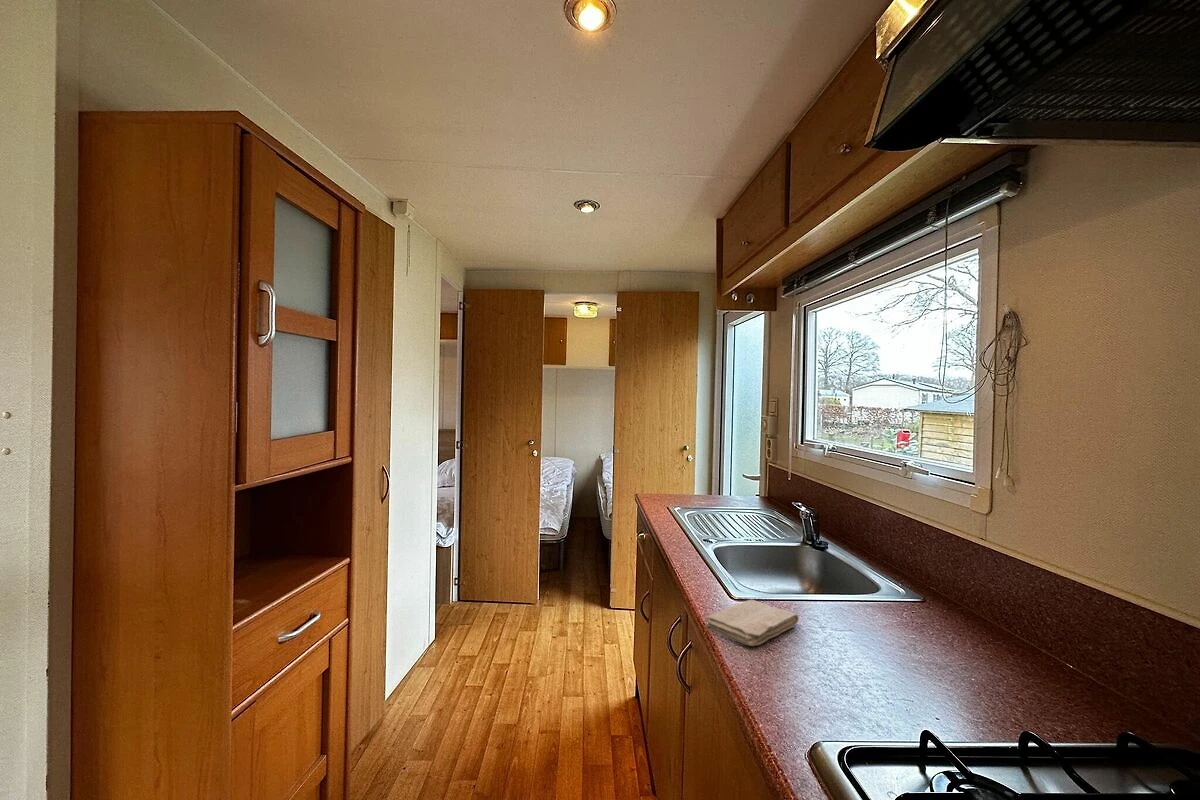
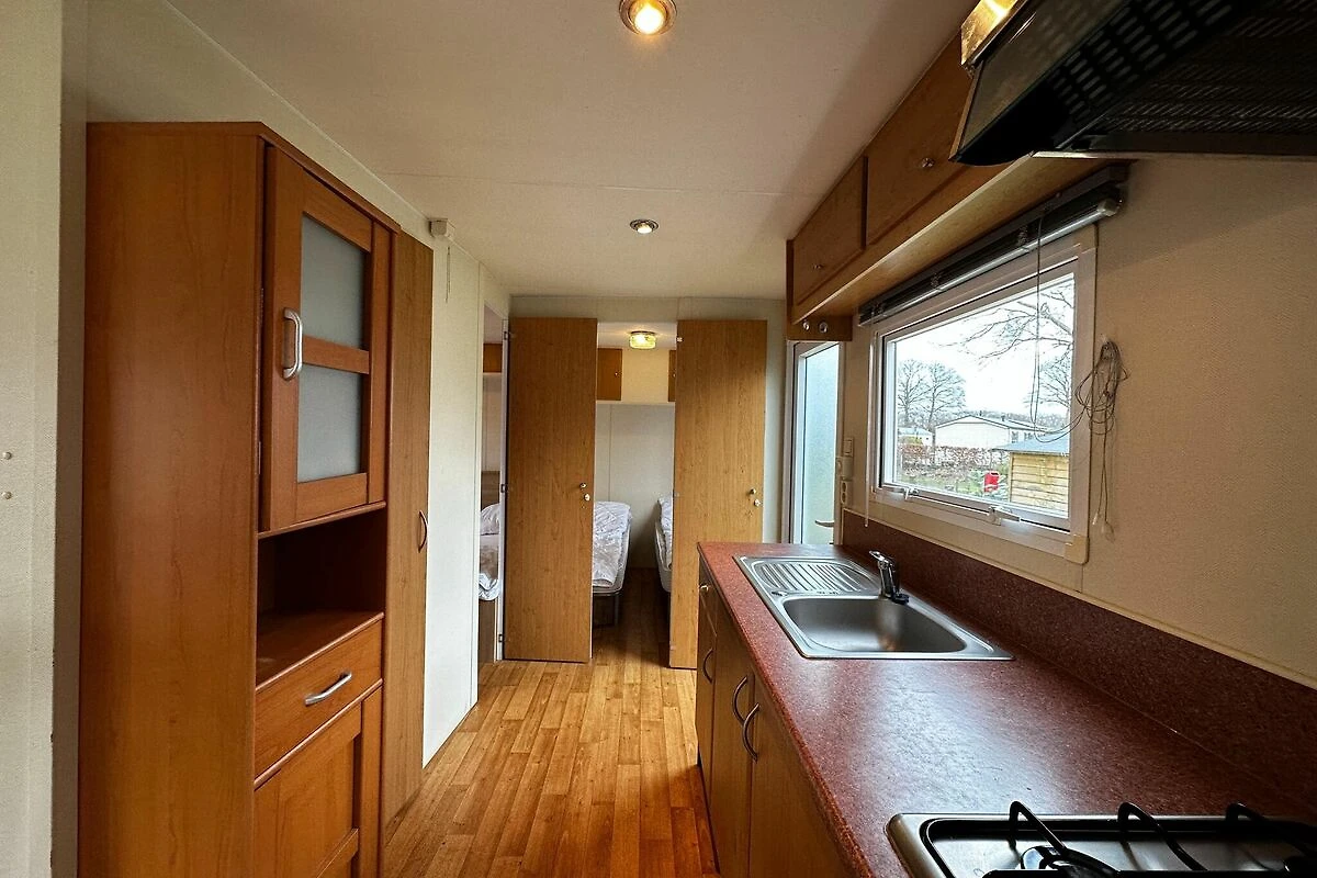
- washcloth (751, 619)
